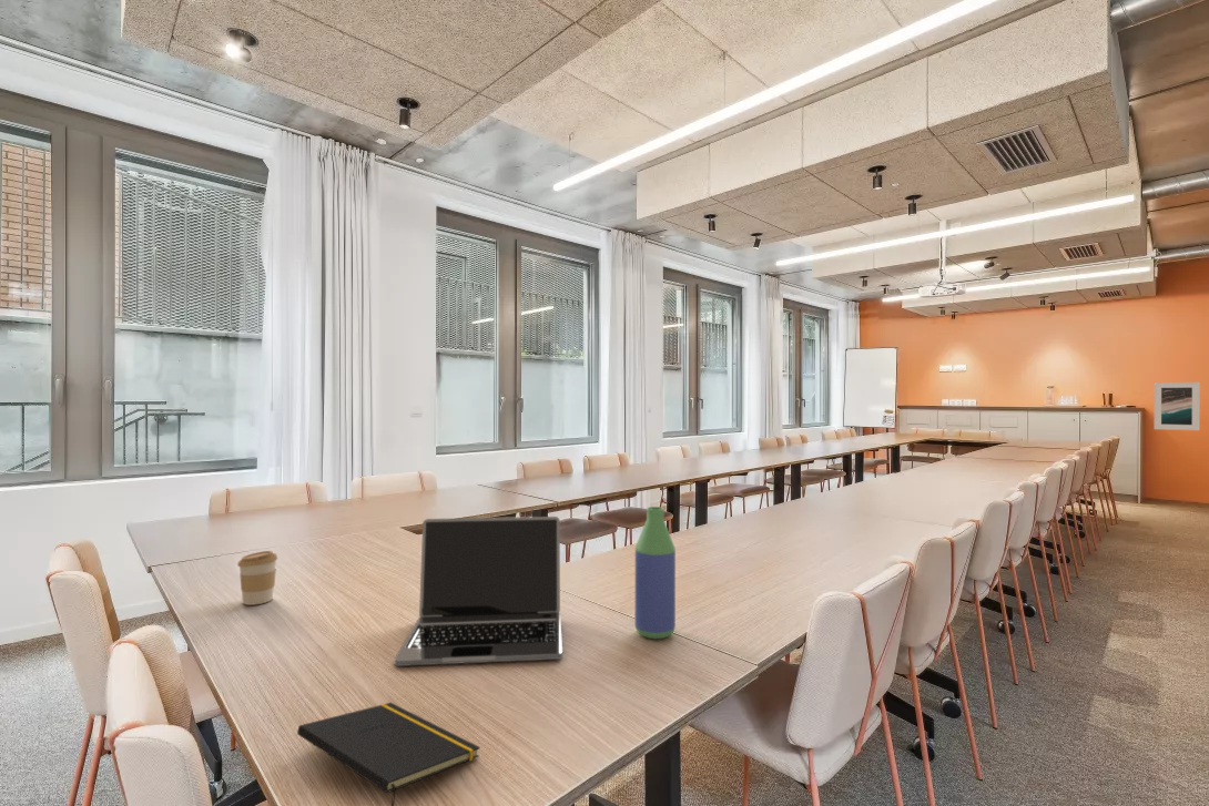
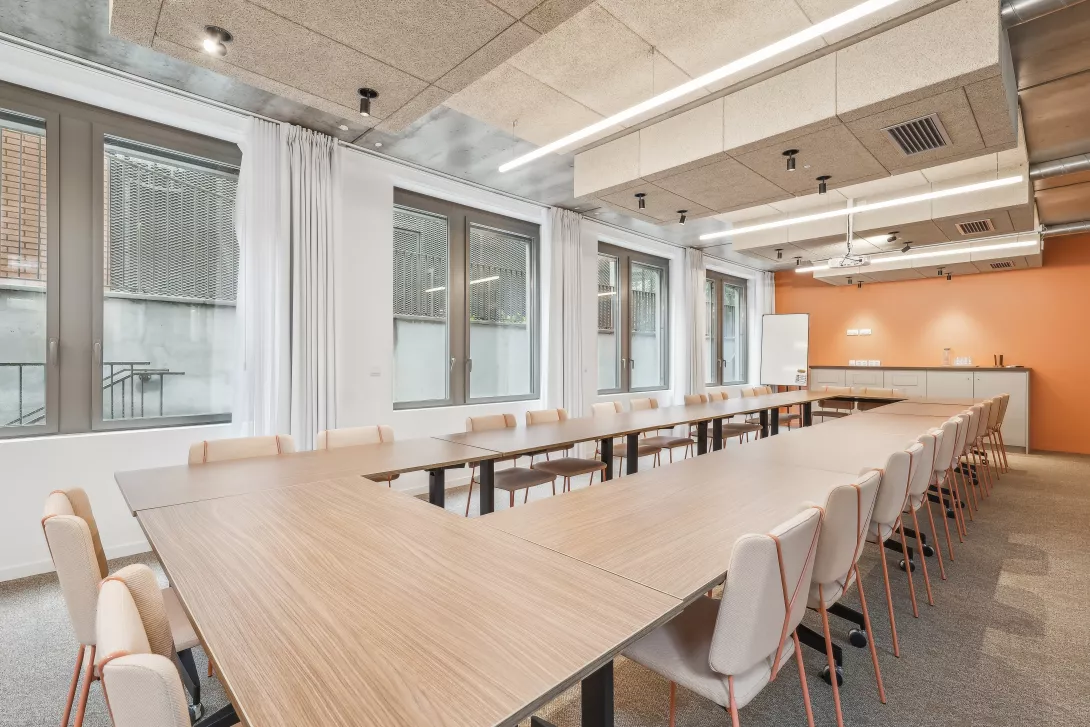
- notepad (388, 741)
- coffee cup (257, 577)
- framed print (1176, 406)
- laptop (486, 582)
- bottle (654, 570)
